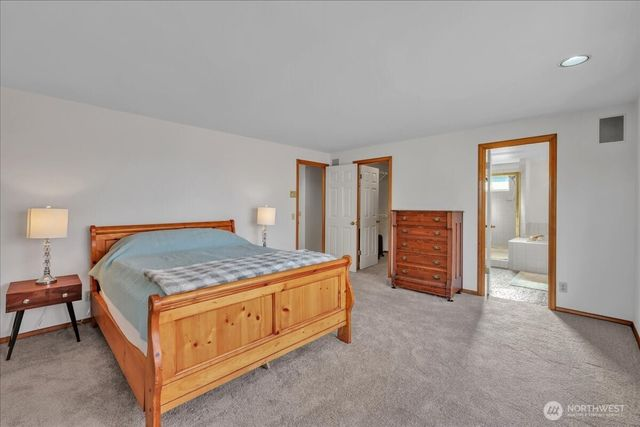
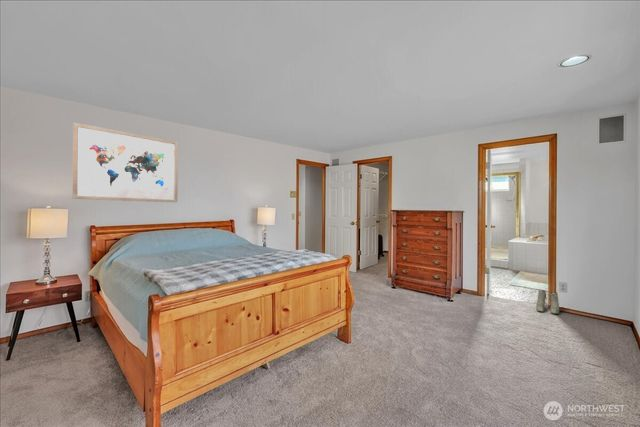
+ wall art (131, 167)
+ boots (546, 300)
